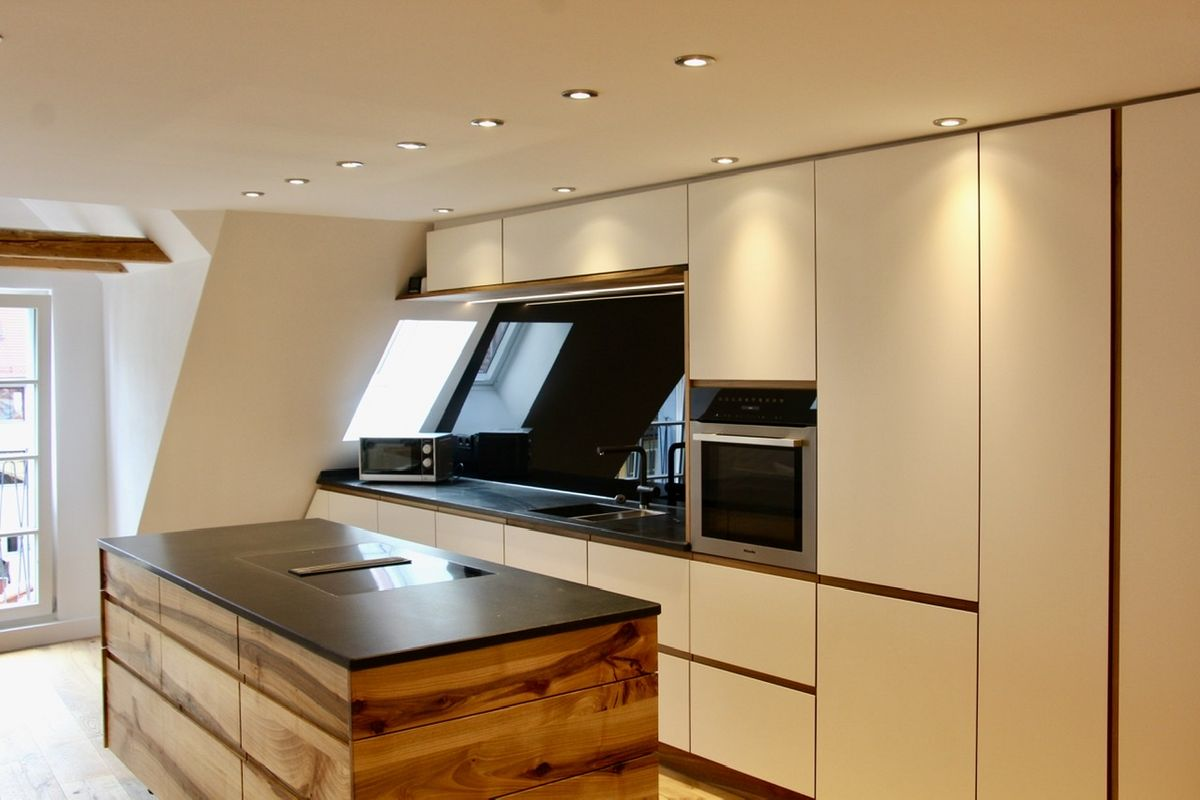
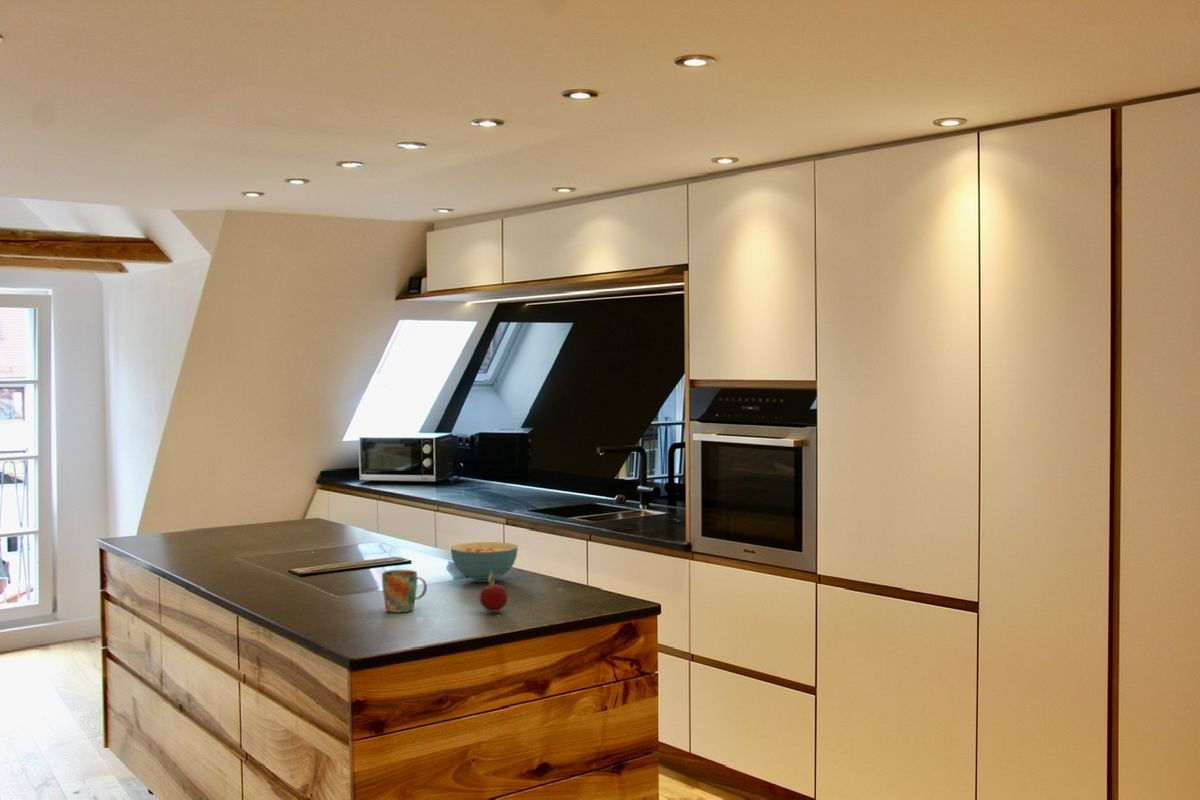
+ cereal bowl (484, 563)
+ fruit (491, 591)
+ mug (405, 590)
